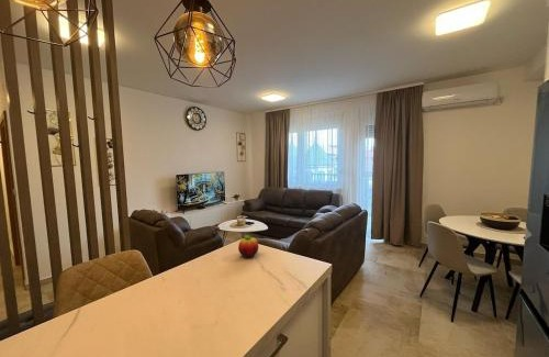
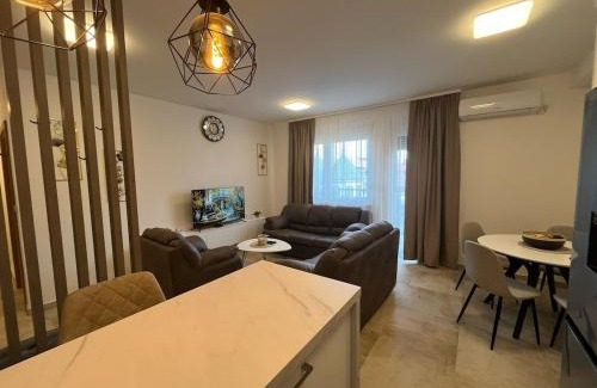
- fruit (248, 246)
